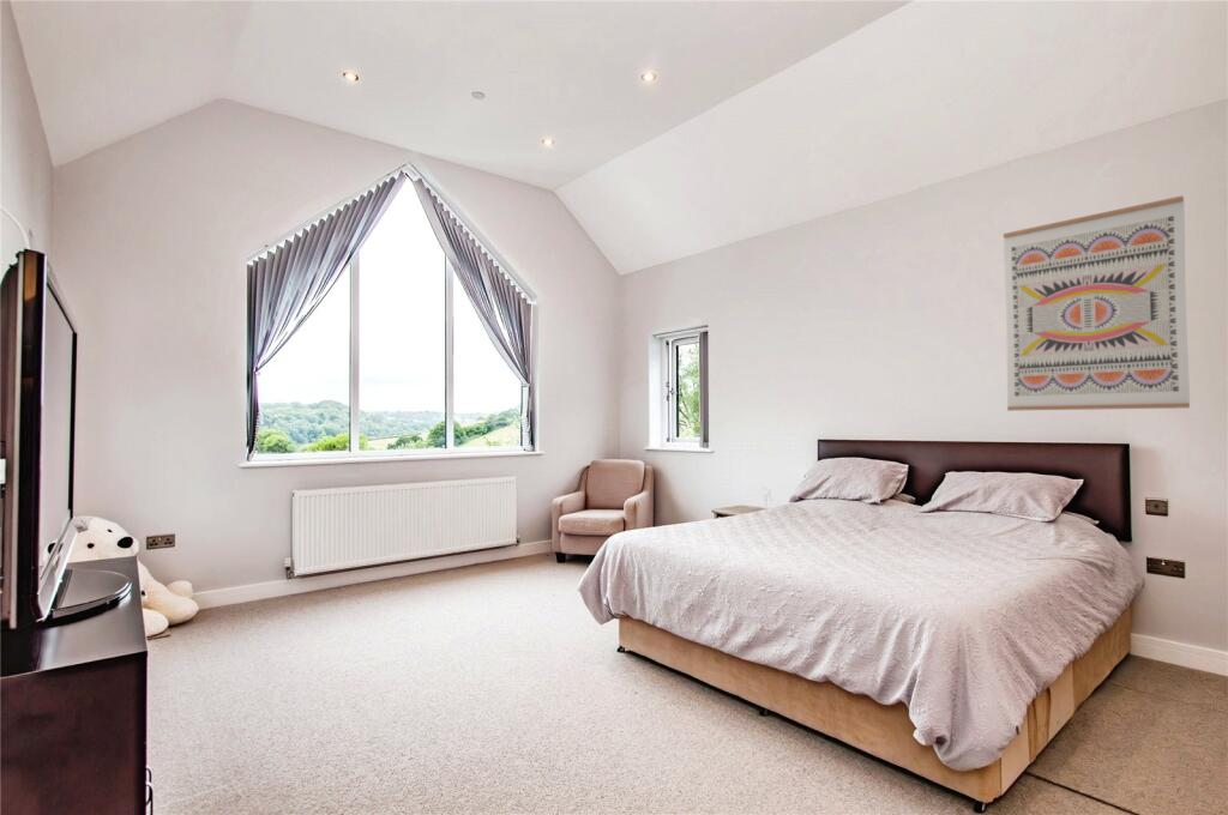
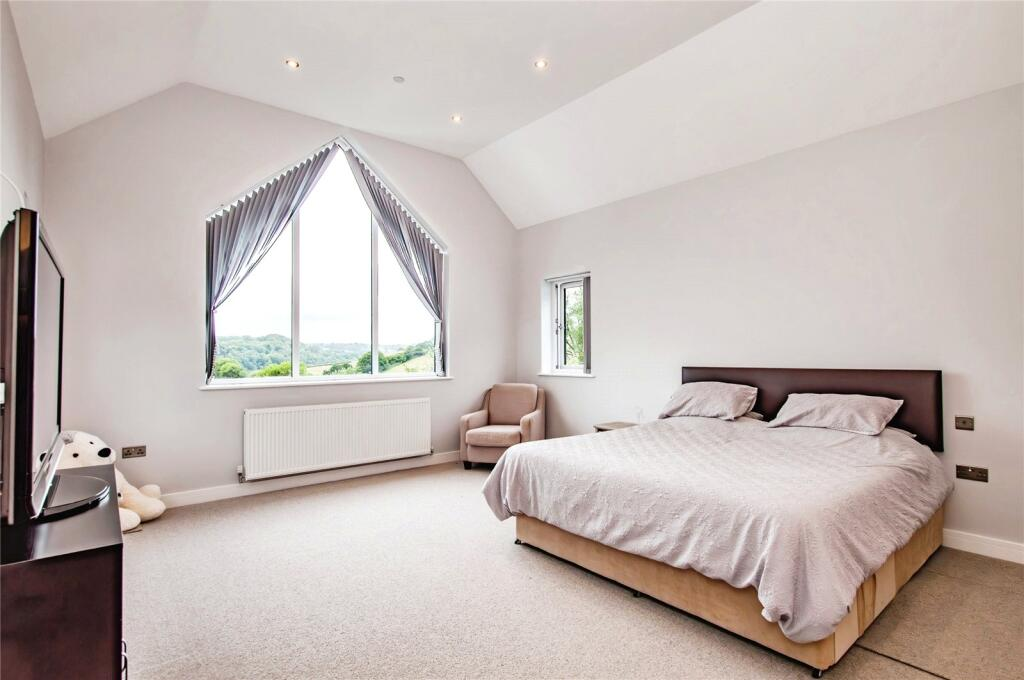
- wall art (1088, 313)
